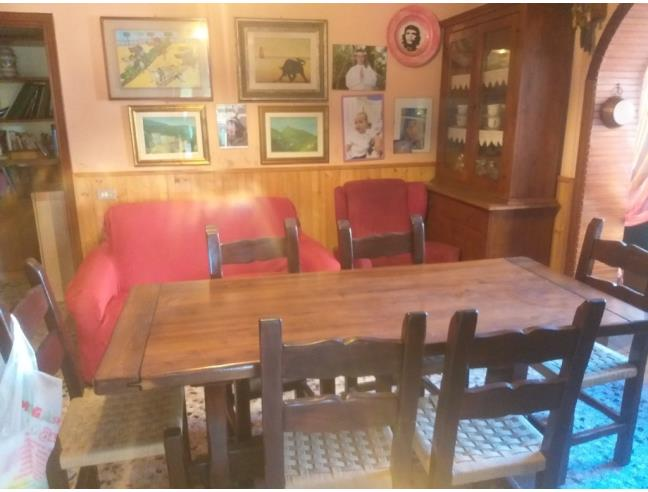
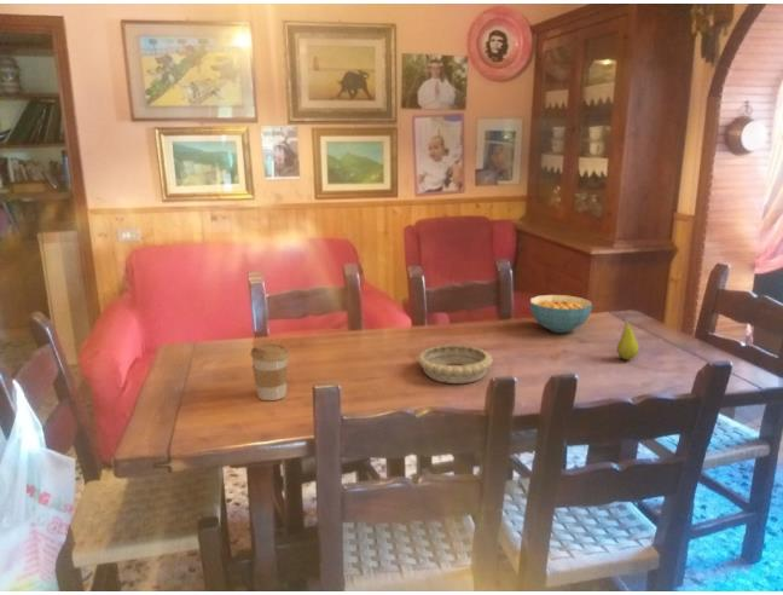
+ cereal bowl (559, 316)
+ decorative bowl (454, 363)
+ coffee cup (271, 370)
+ fruit (628, 339)
